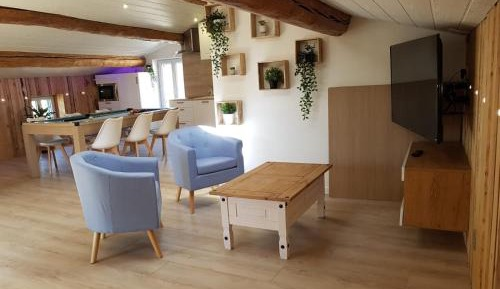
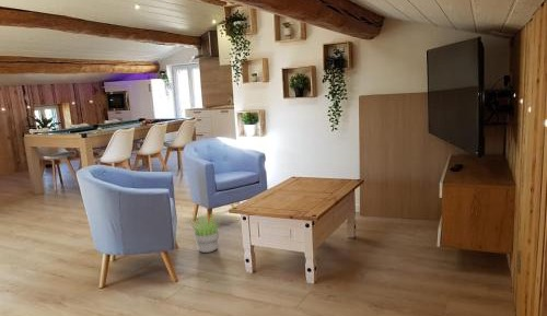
+ potted plant (207, 232)
